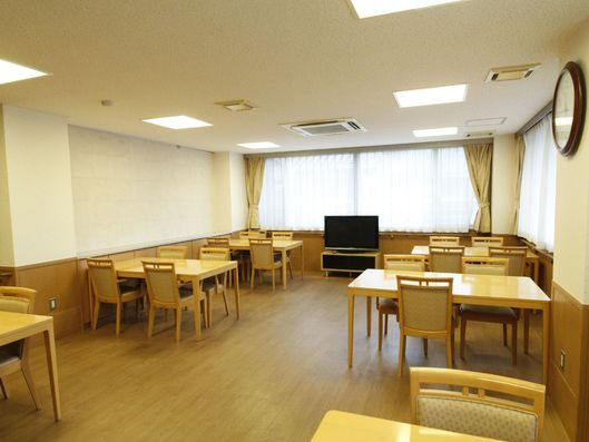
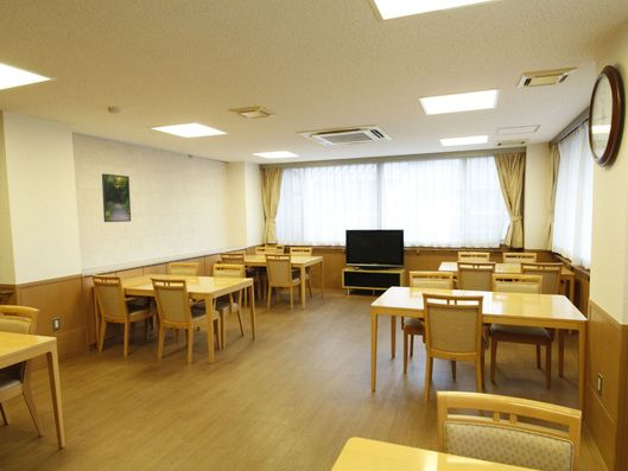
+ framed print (116, 198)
